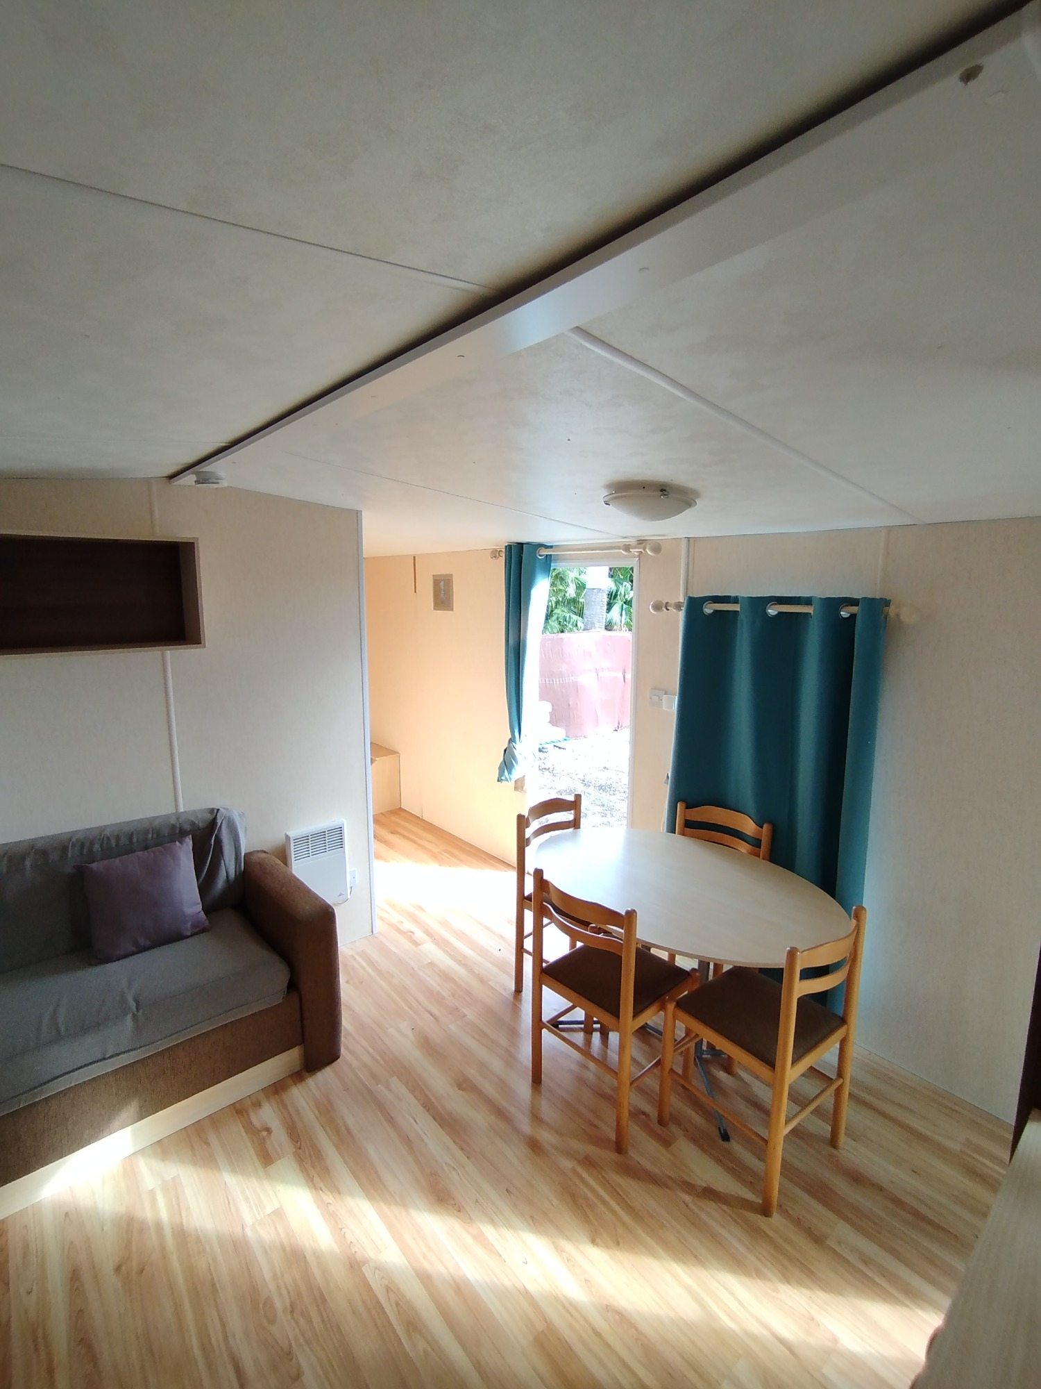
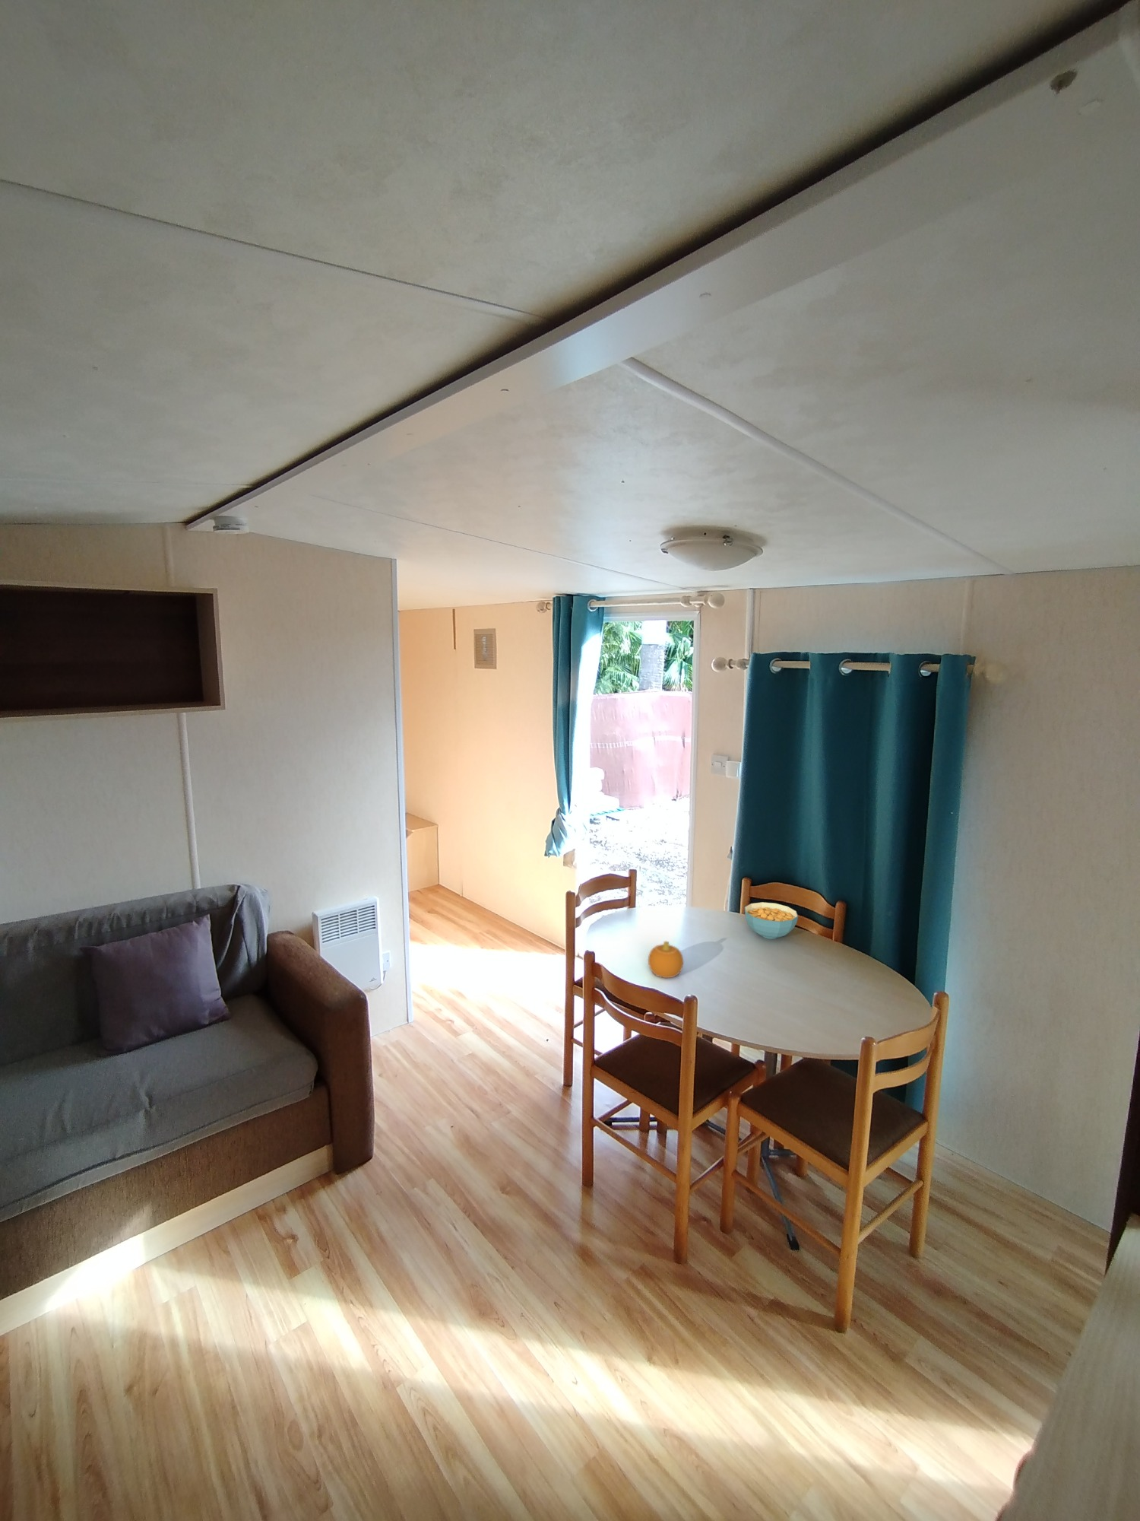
+ cereal bowl (770, 923)
+ fruit (666, 957)
